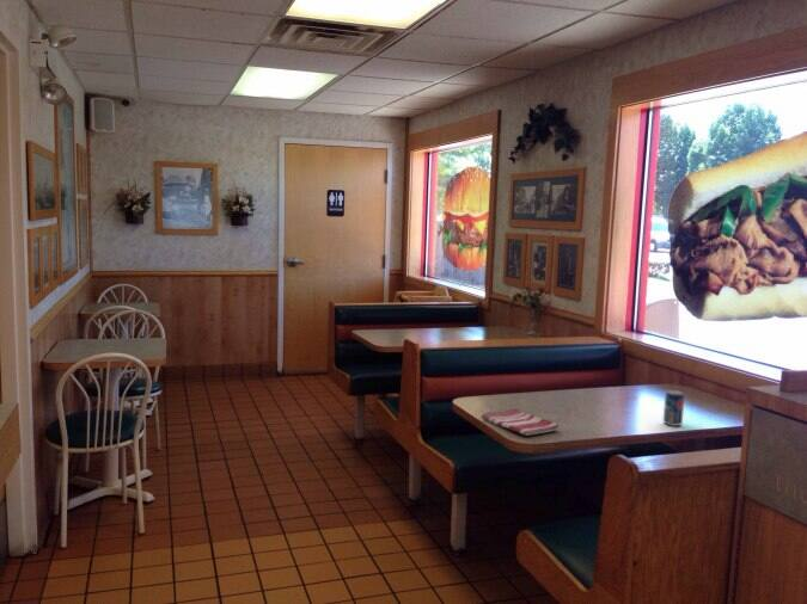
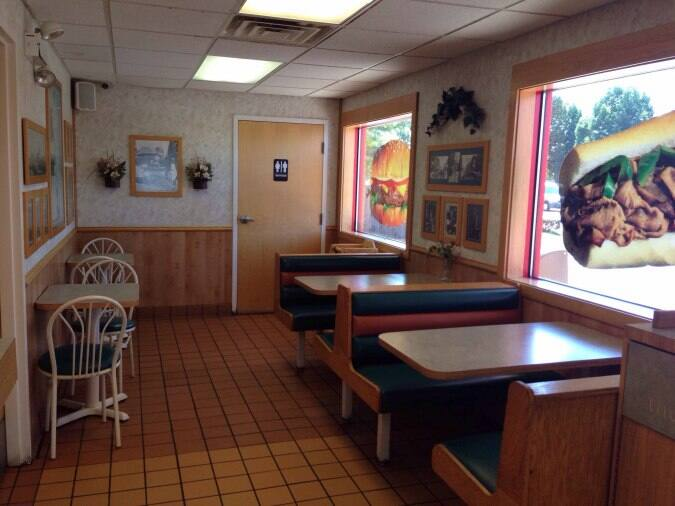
- dish towel (519, 420)
- beverage can (673, 407)
